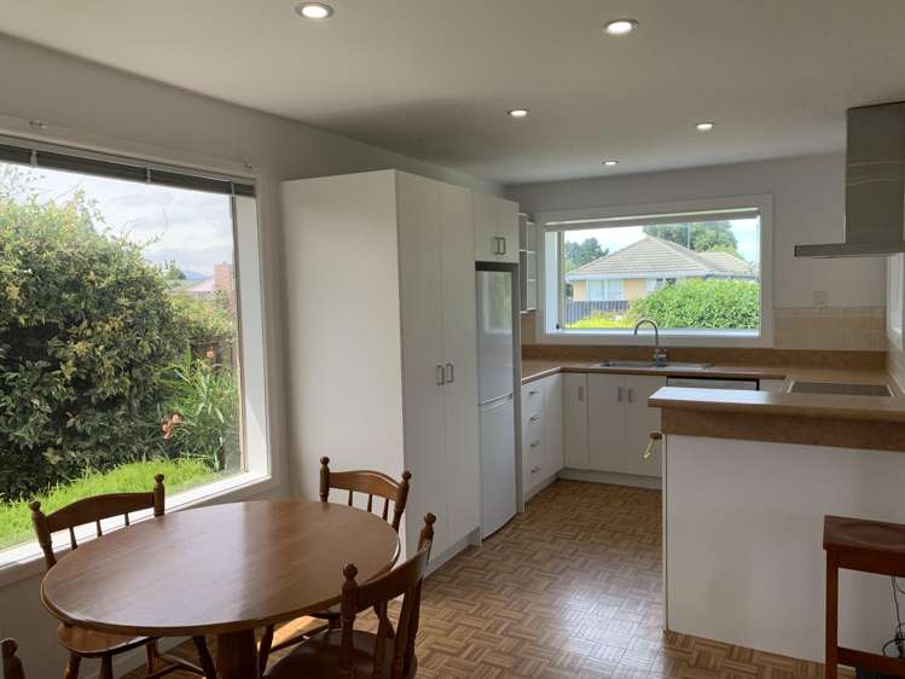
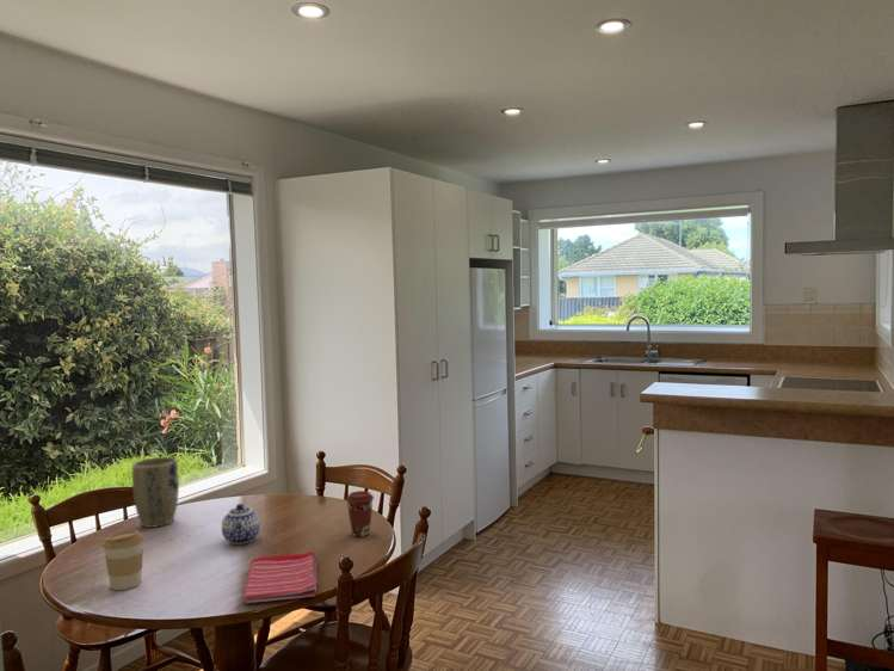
+ dish towel (282, 575)
+ coffee cup (359, 513)
+ coffee cup (124, 558)
+ plant pot (156, 492)
+ teapot (240, 522)
